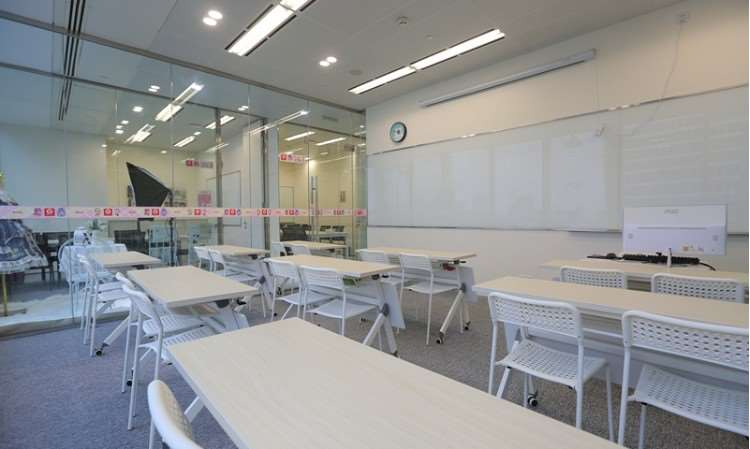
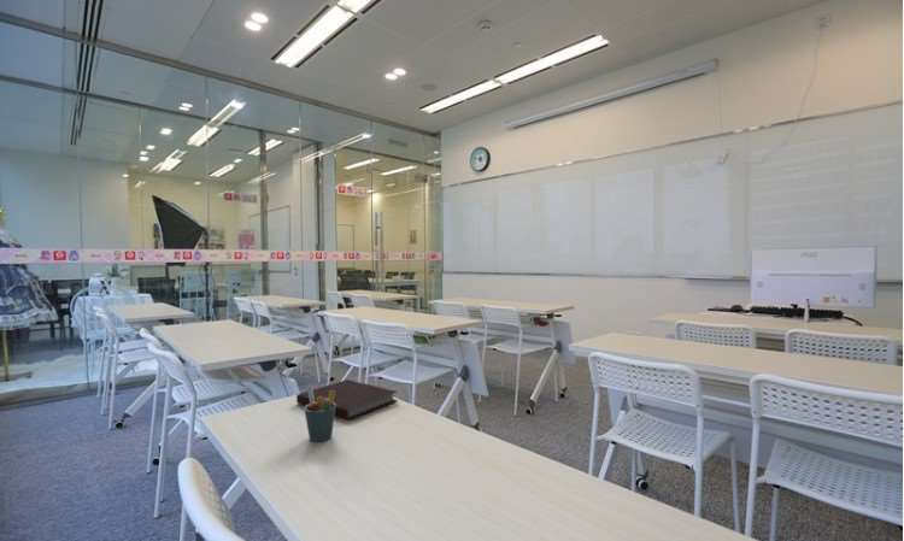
+ notebook (347, 398)
+ pen holder (321, 412)
